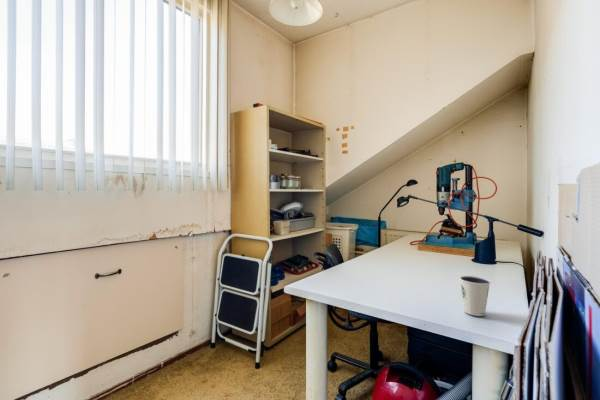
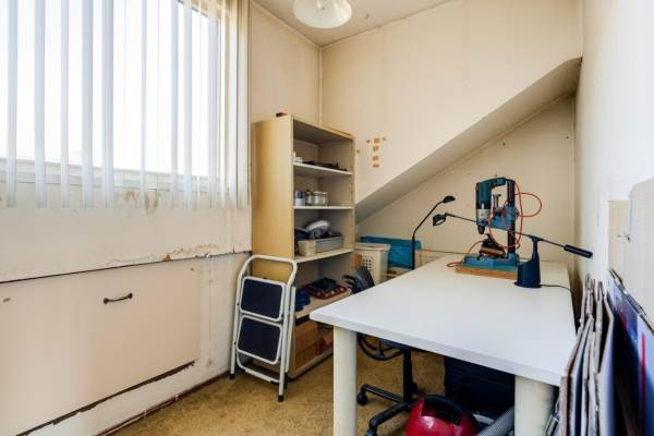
- dixie cup (474, 296)
